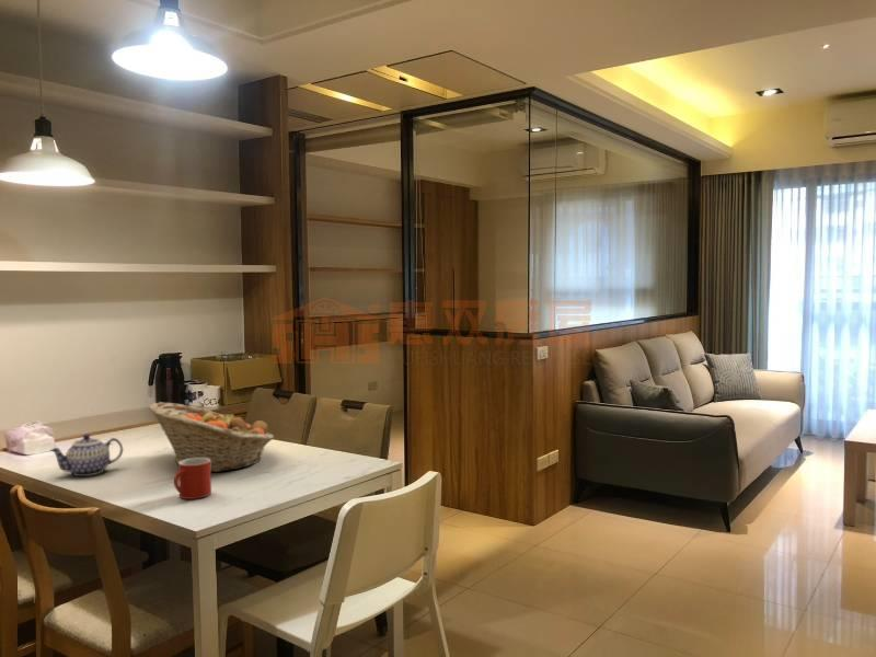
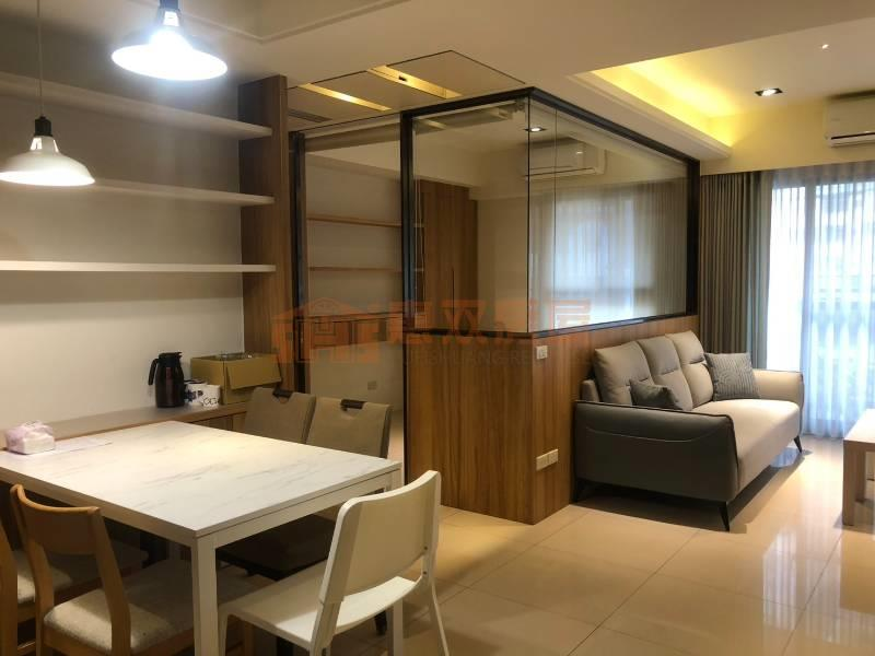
- fruit basket (211, 431)
- mug (192, 480)
- teapot (87, 453)
